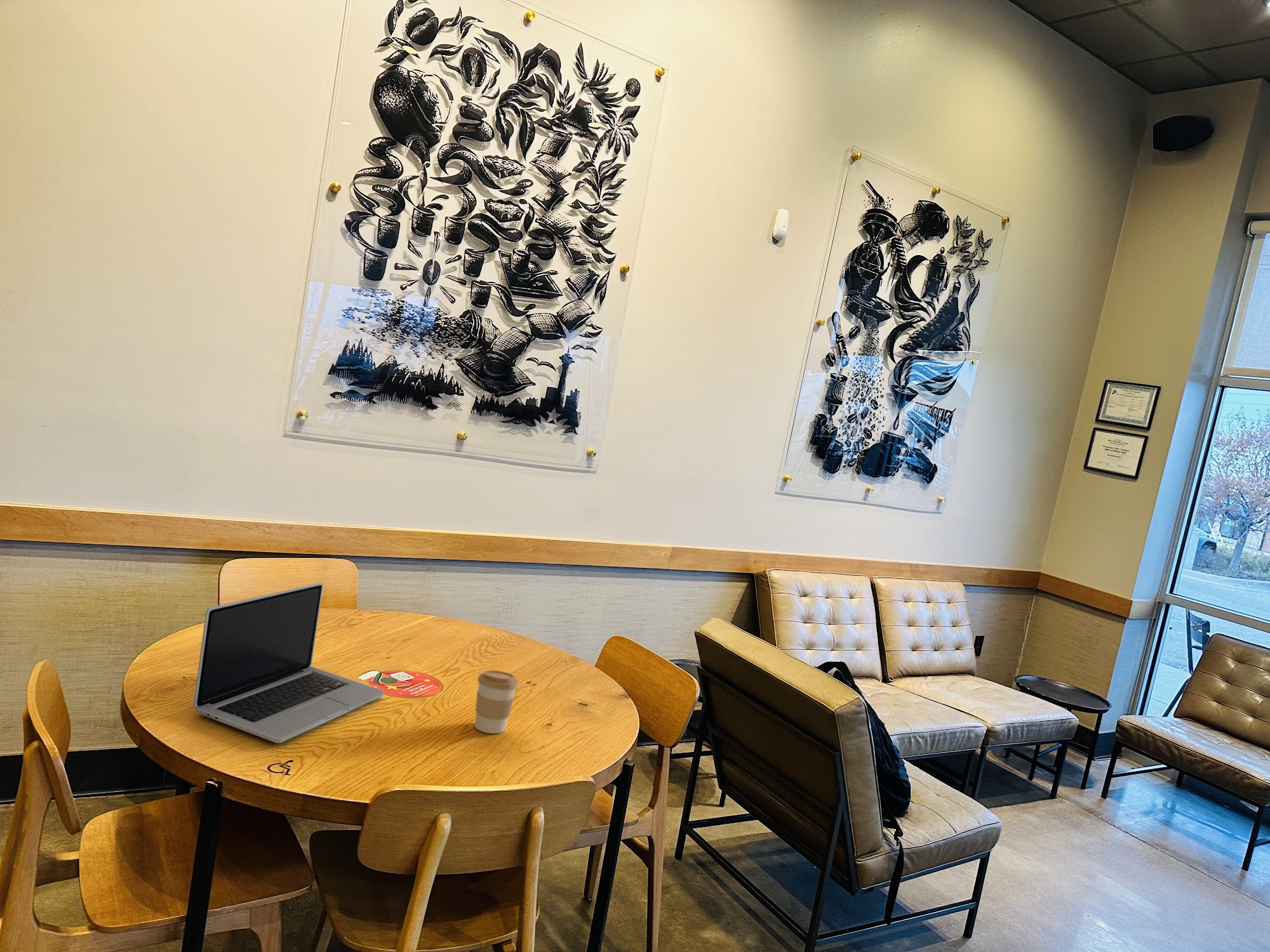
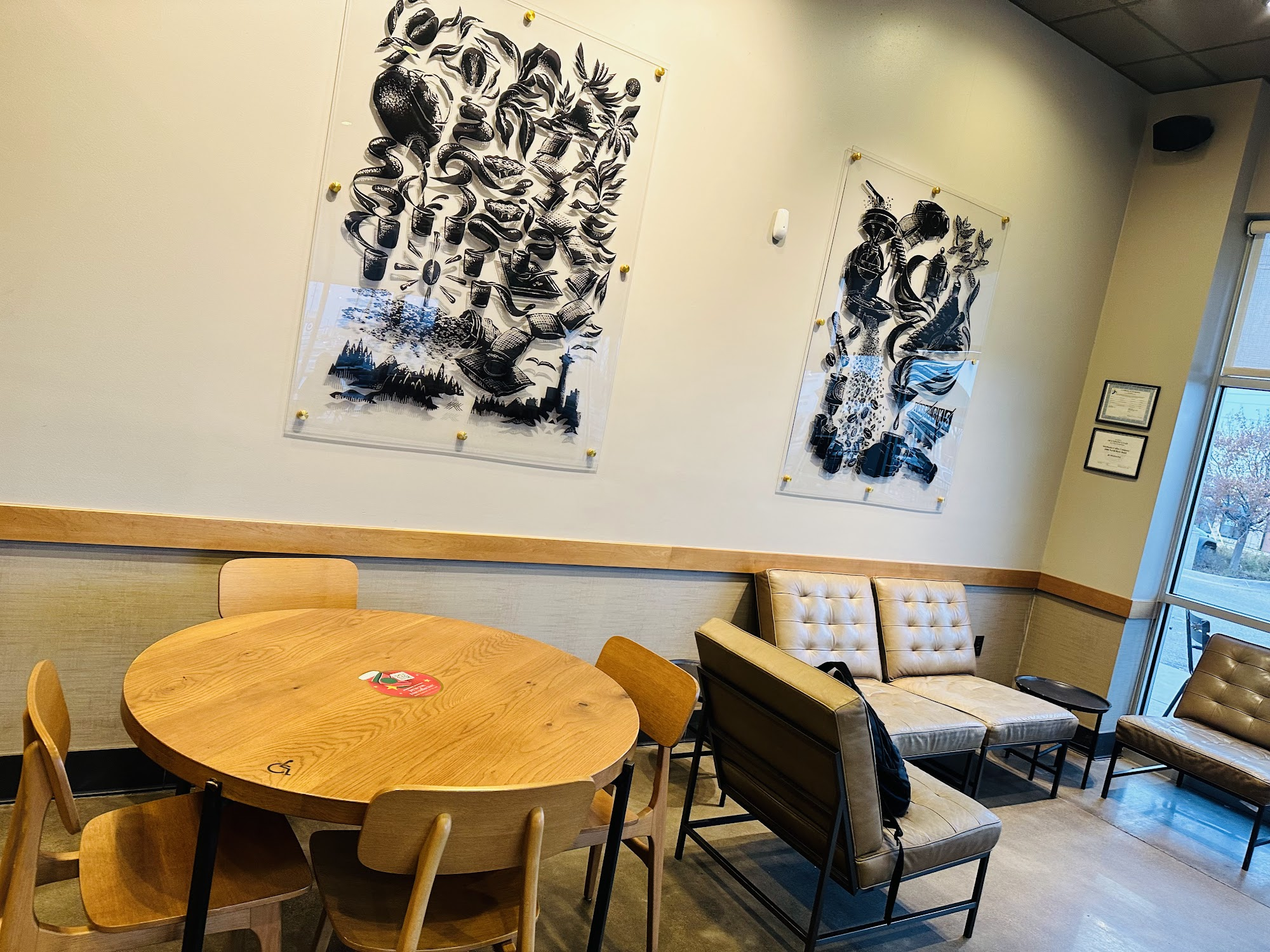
- laptop (302, 656)
- coffee cup (495, 699)
